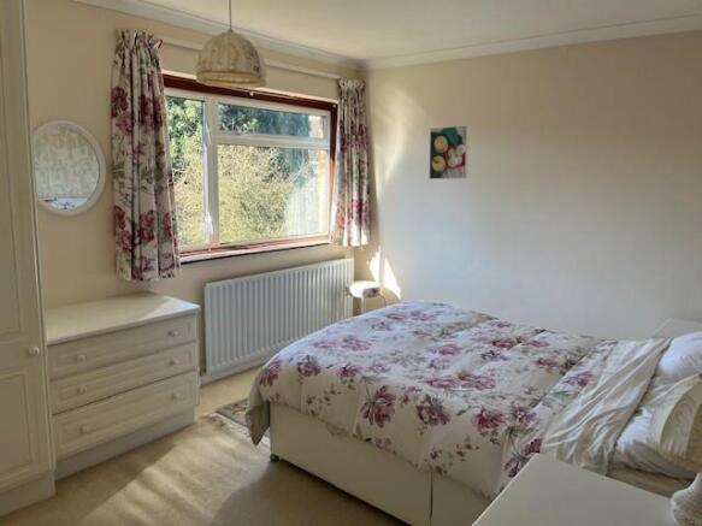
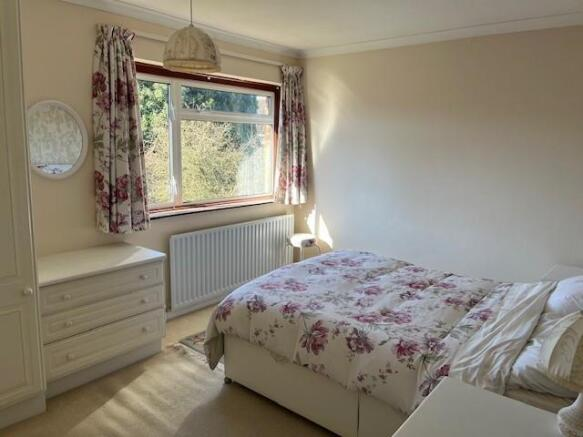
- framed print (448, 153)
